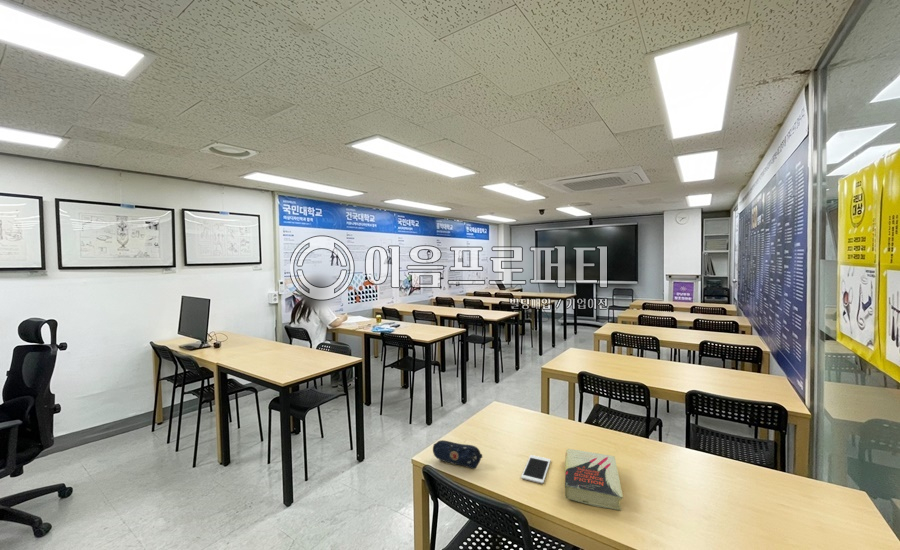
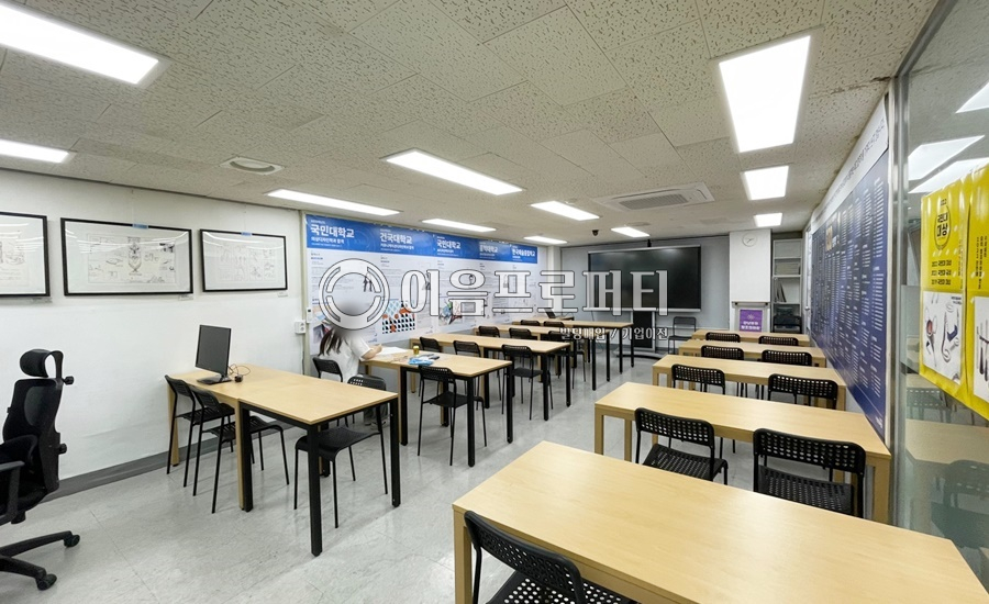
- book (591, 475)
- cell phone (536, 468)
- pencil case (456, 453)
